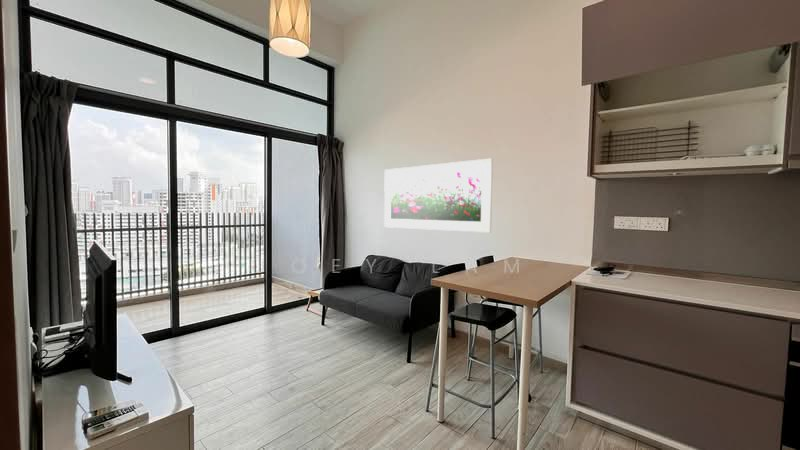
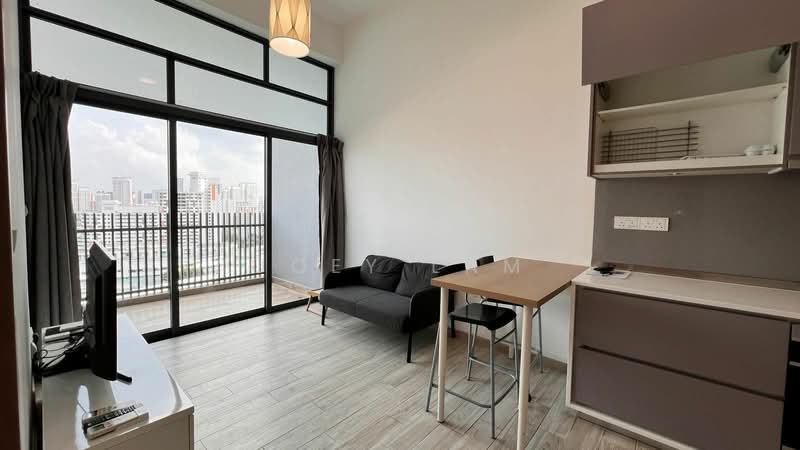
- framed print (431, 197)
